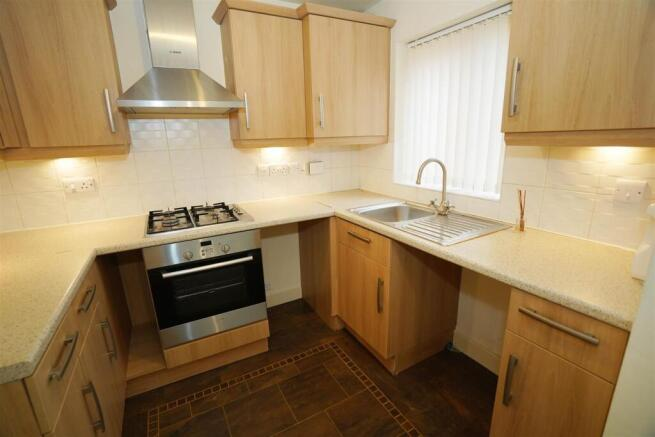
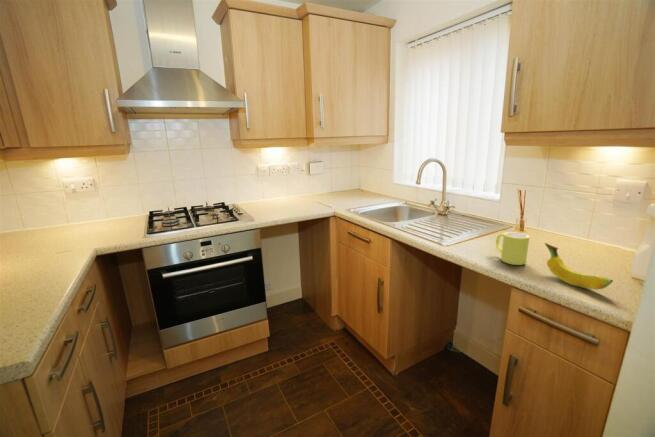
+ fruit (574, 271)
+ mug (510, 246)
